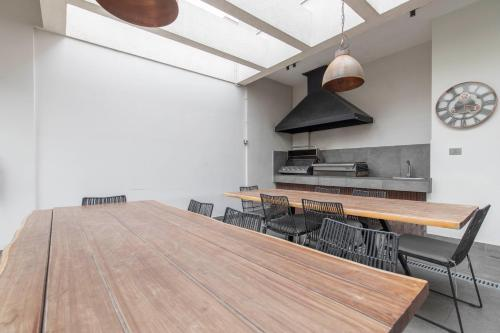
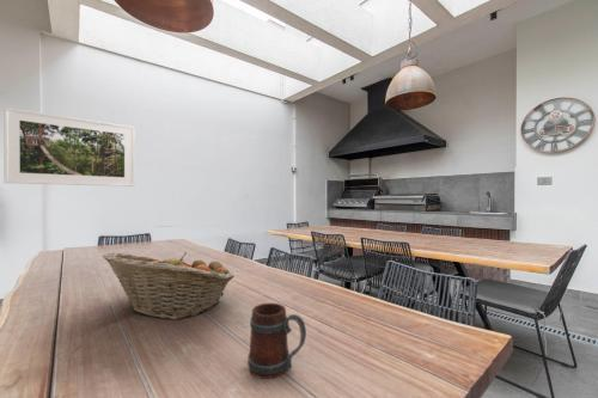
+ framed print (77, 151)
+ mug (276, 338)
+ fruit basket (171, 275)
